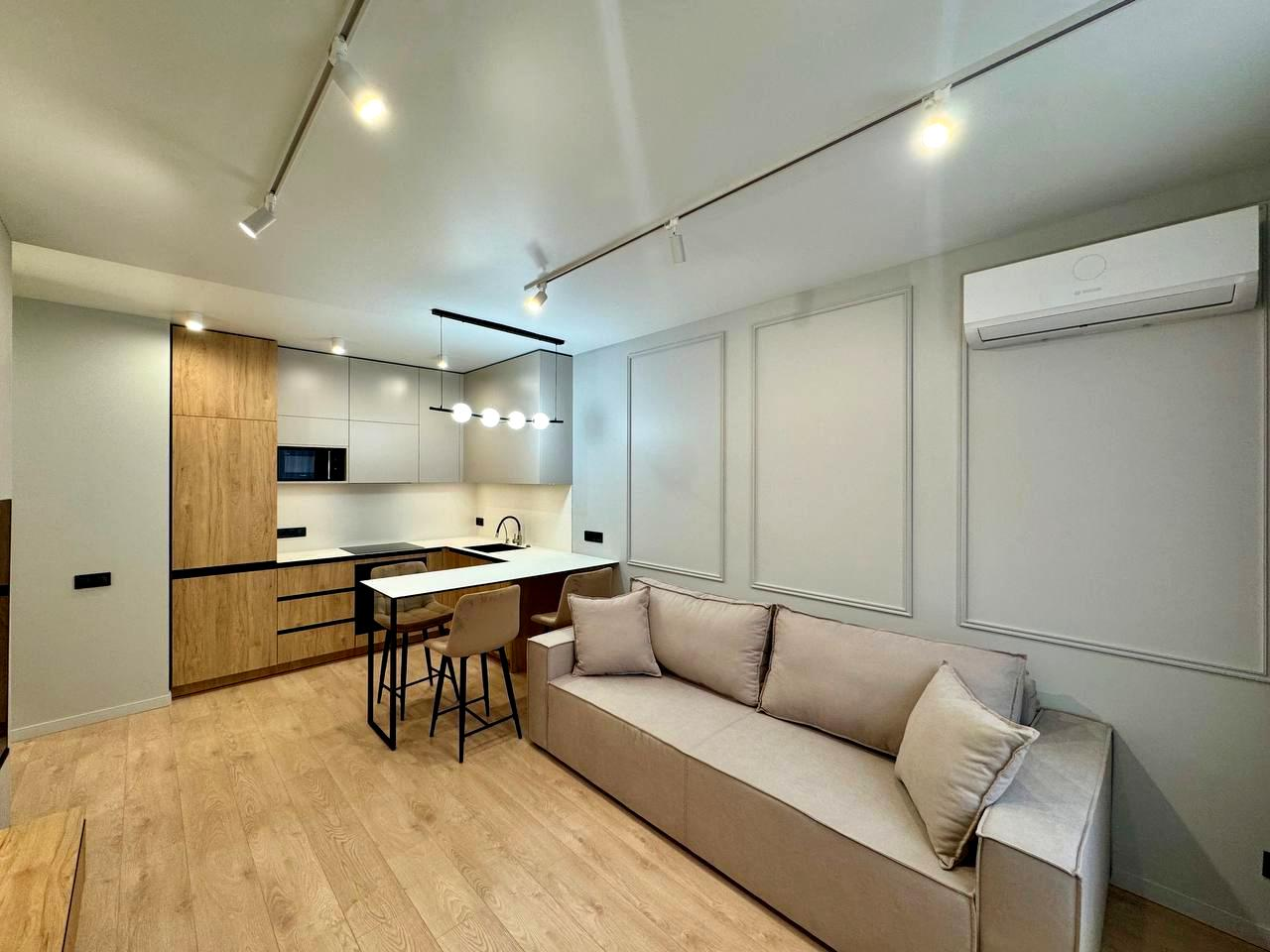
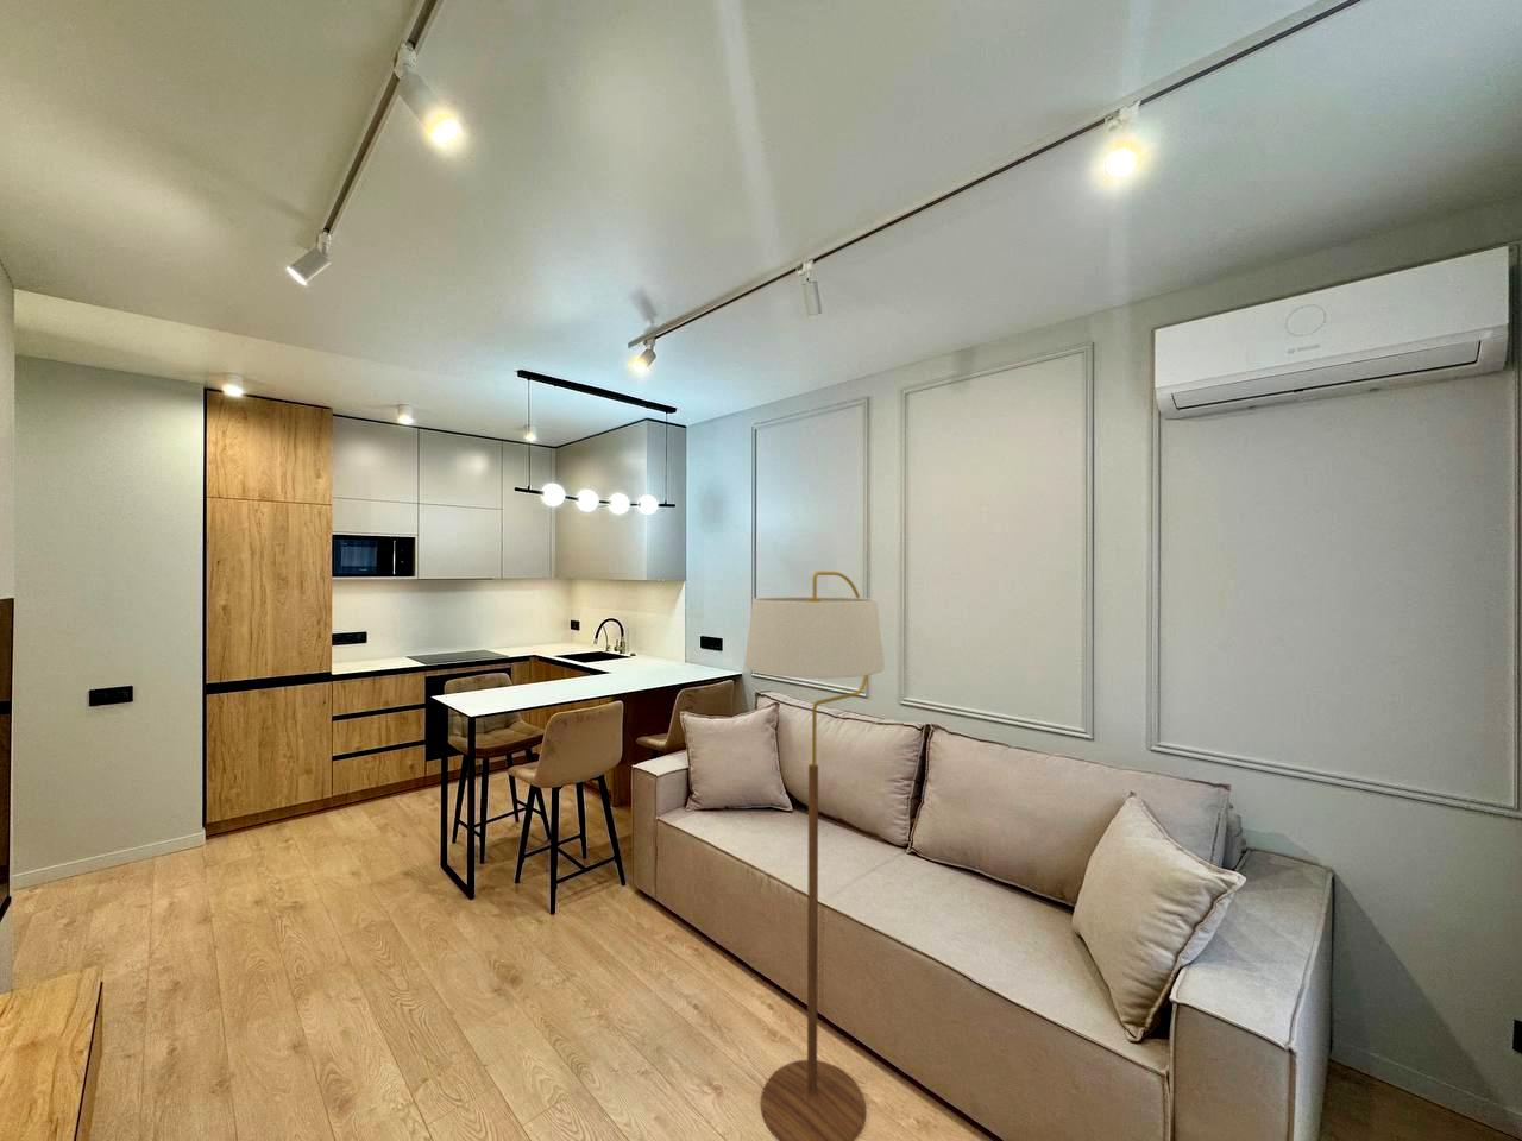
+ floor lamp (817, 834)
